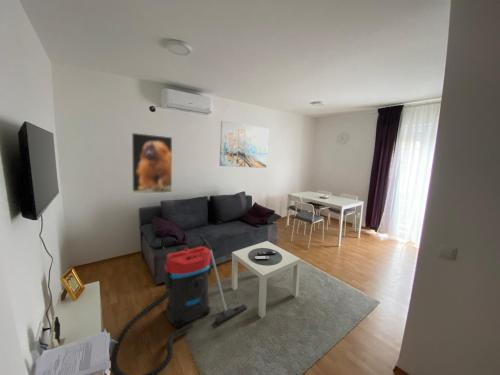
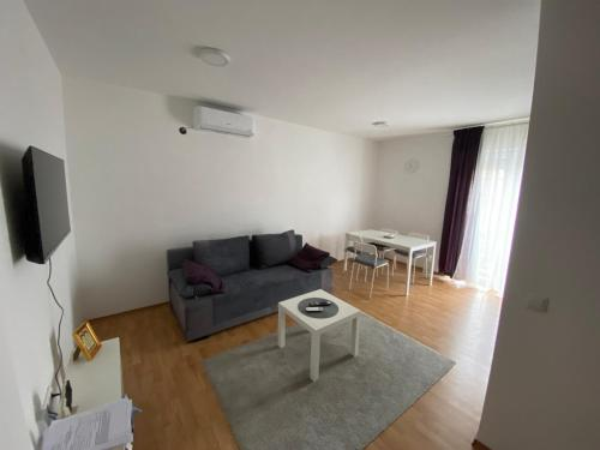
- wall art (245, 146)
- vacuum cleaner (179, 284)
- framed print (152, 164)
